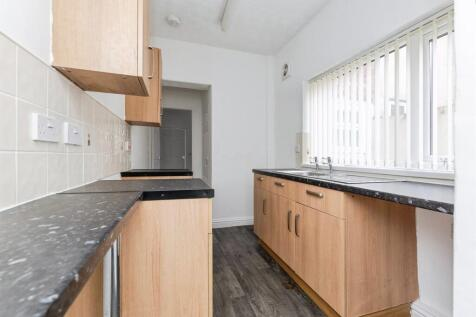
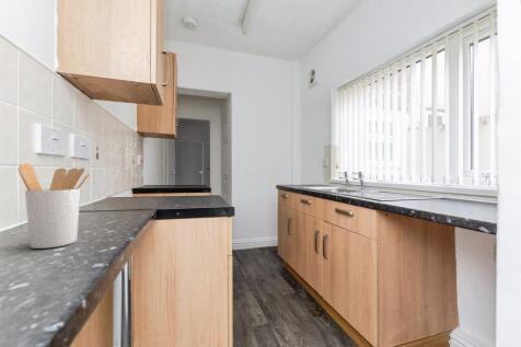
+ utensil holder (59, 201)
